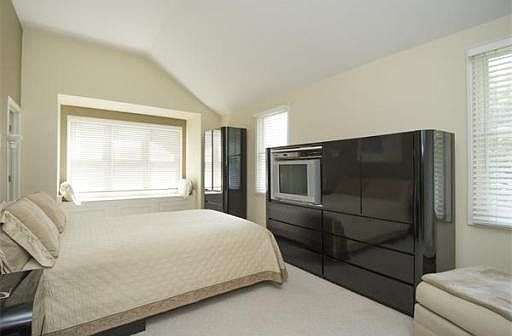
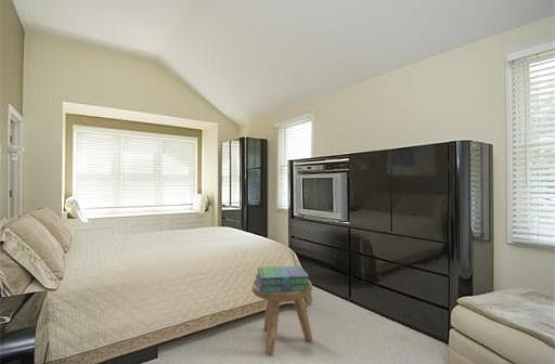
+ stool (278, 311)
+ stack of books (282, 277)
